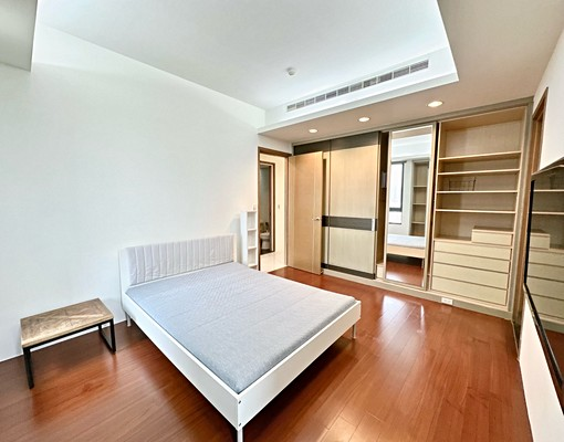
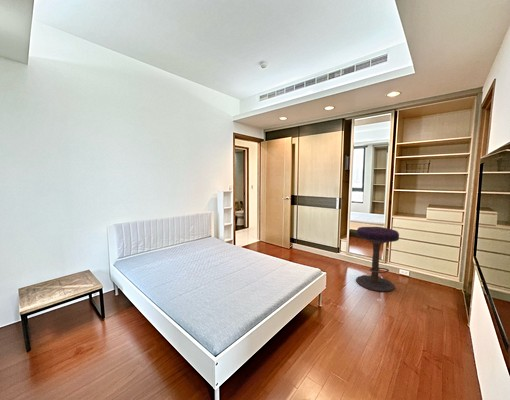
+ stool (375, 255)
